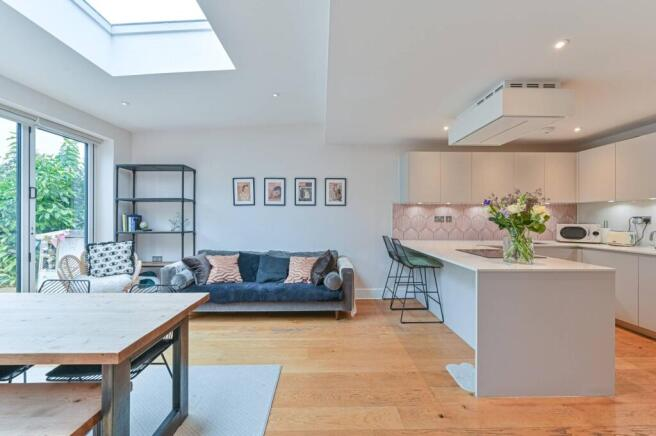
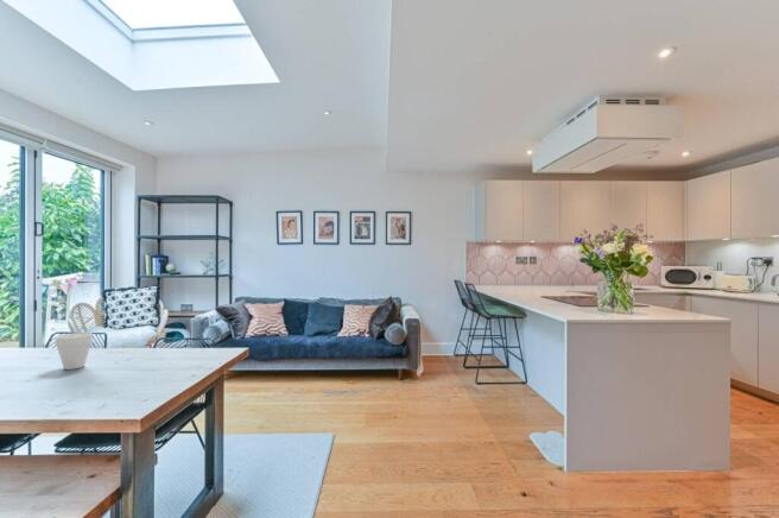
+ cup (74, 350)
